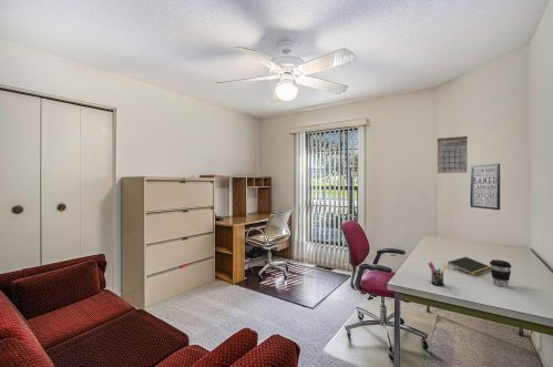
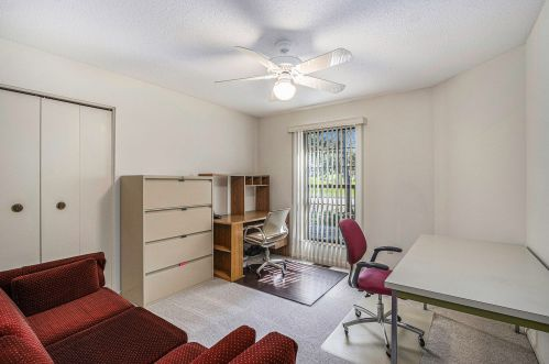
- calendar (451, 151)
- coffee cup (500, 273)
- notepad (470, 265)
- wall art (484, 186)
- pen holder (437, 273)
